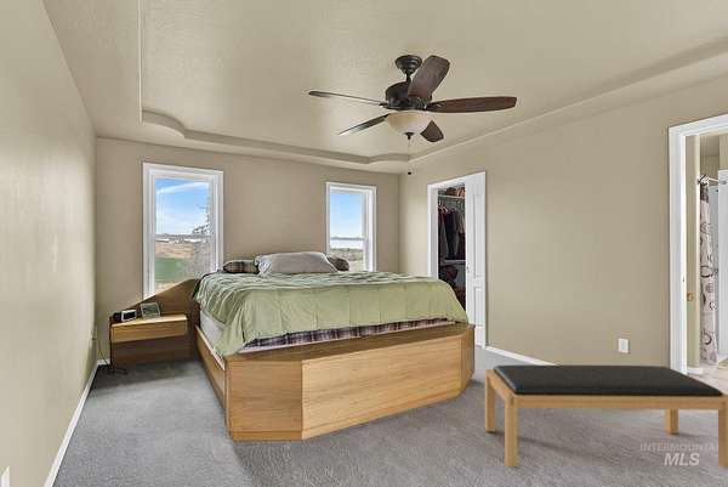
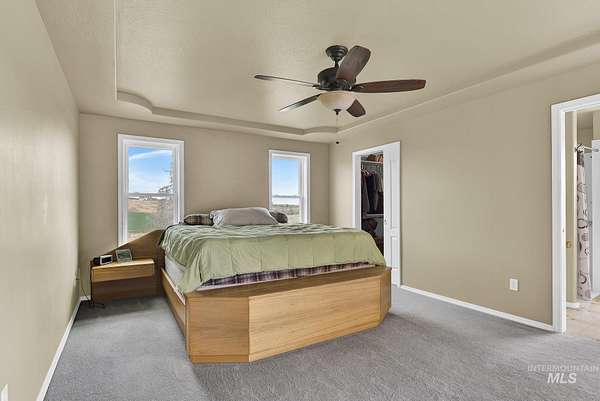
- bench (597, 408)
